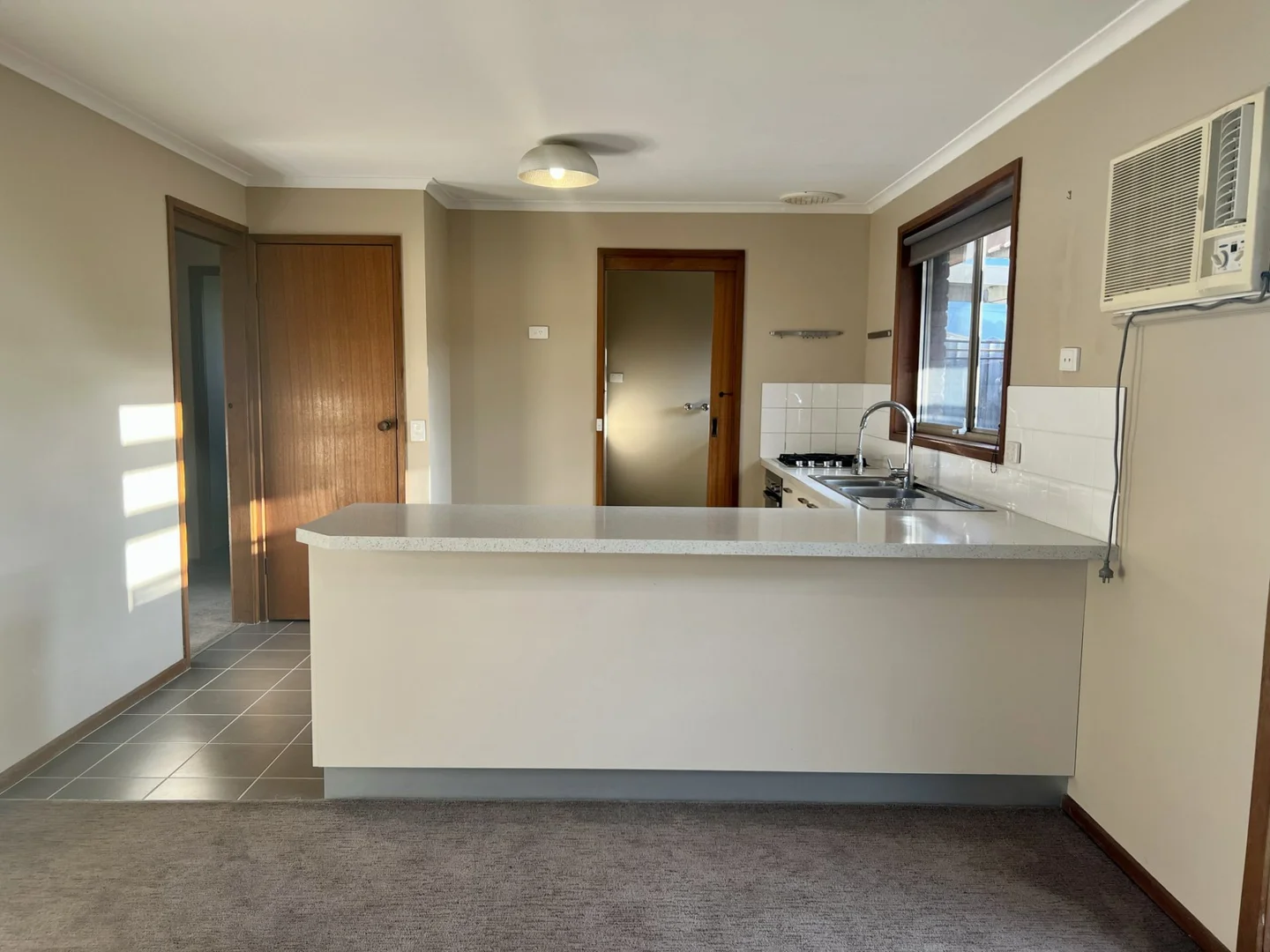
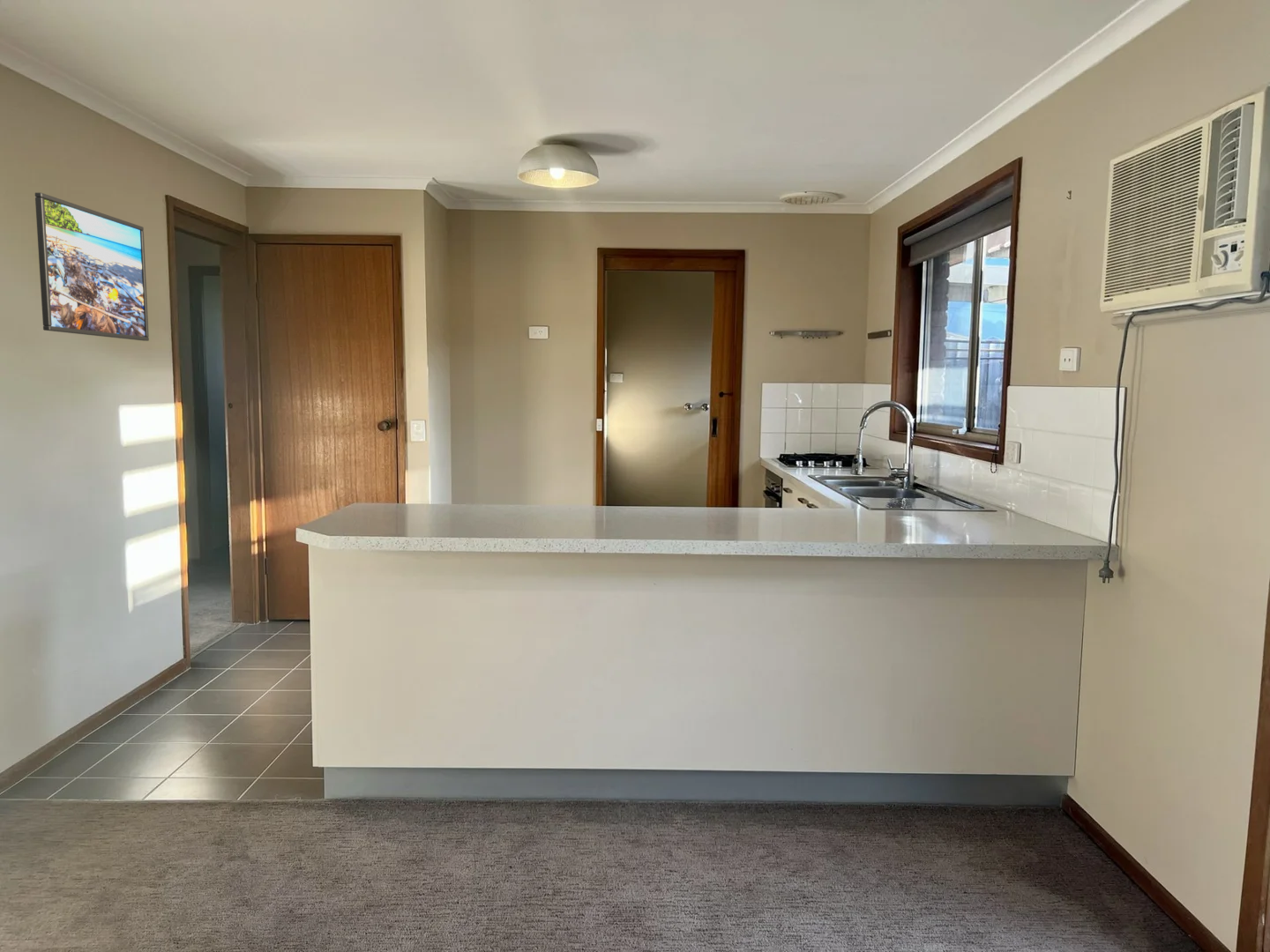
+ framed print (97, 274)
